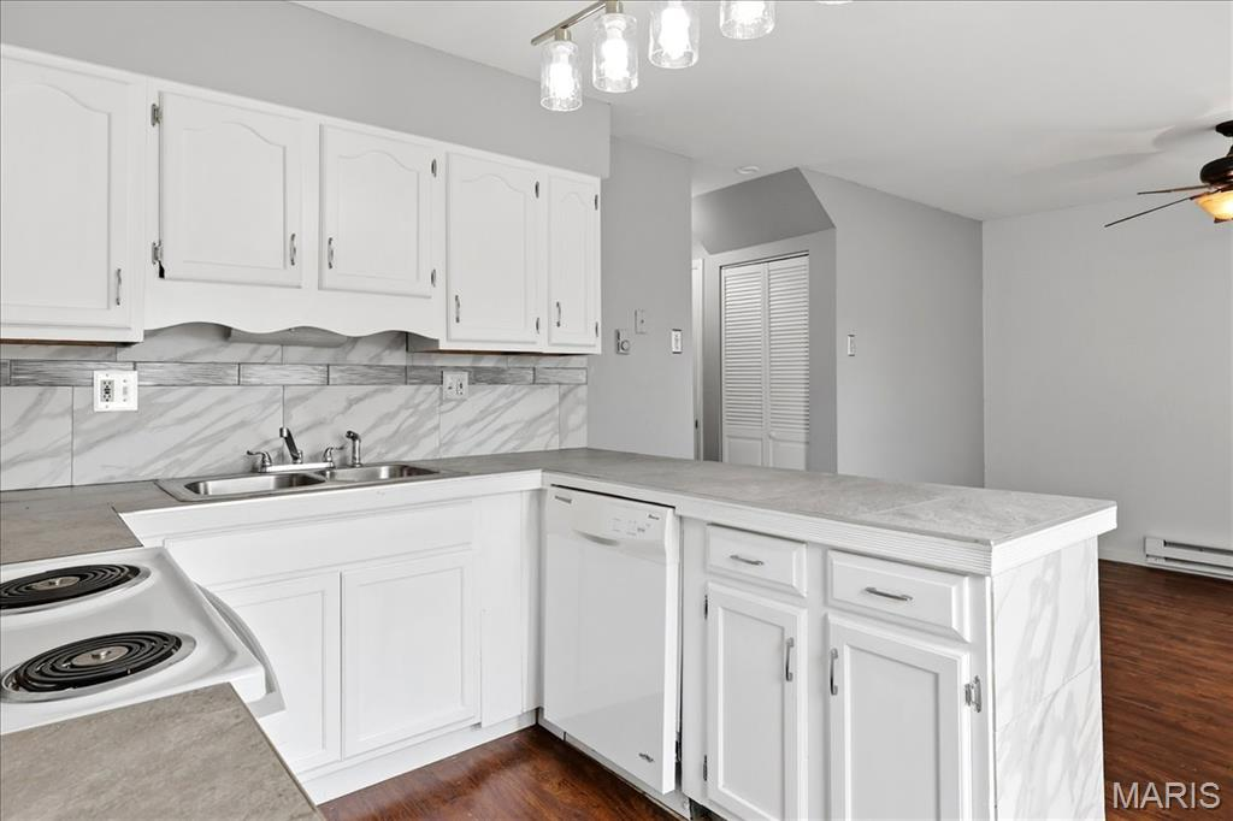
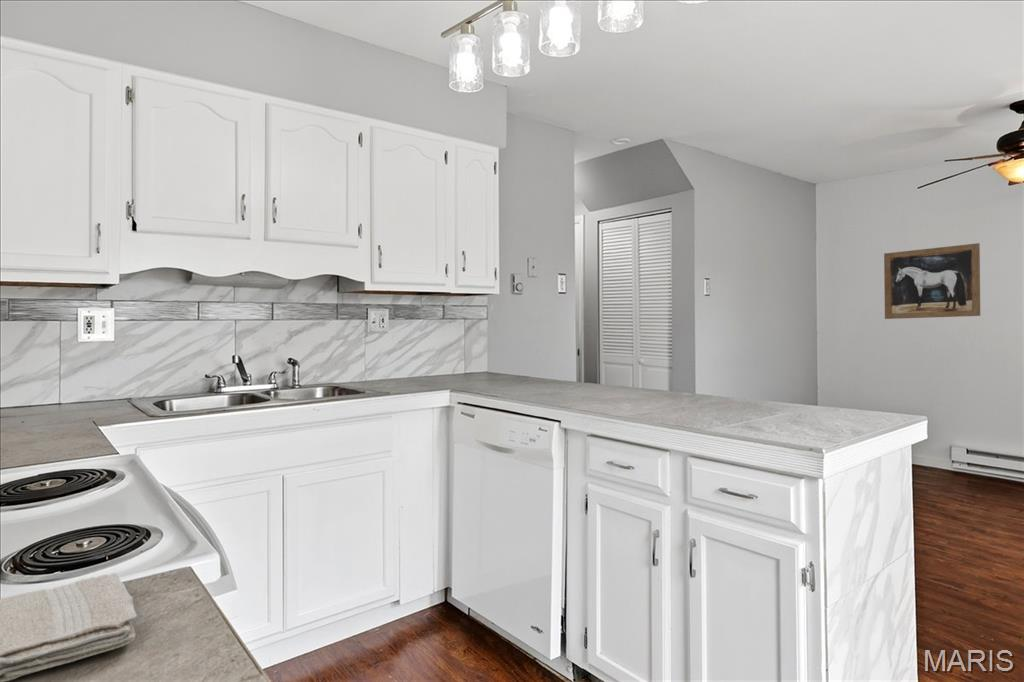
+ wall art (929, 283)
+ washcloth (60, 618)
